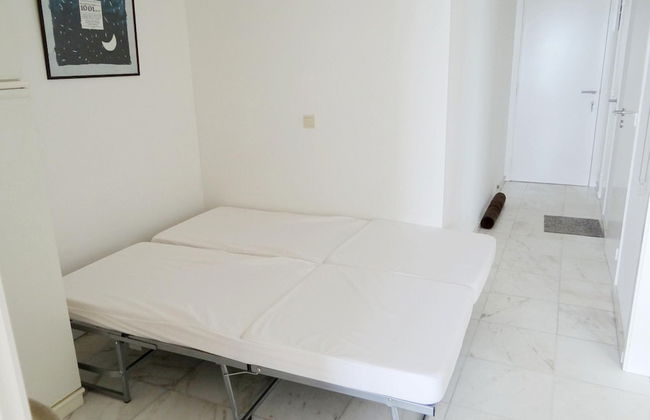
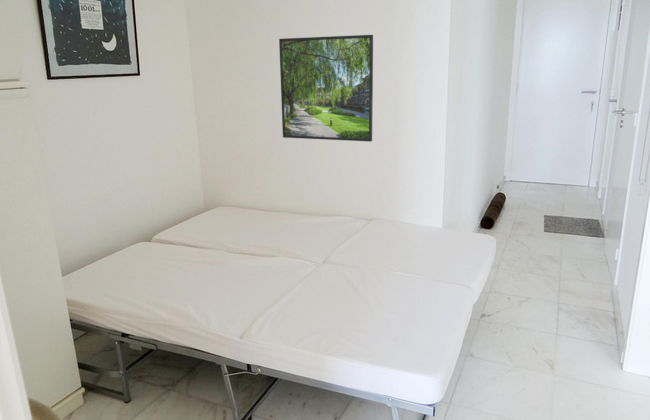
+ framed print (325, 89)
